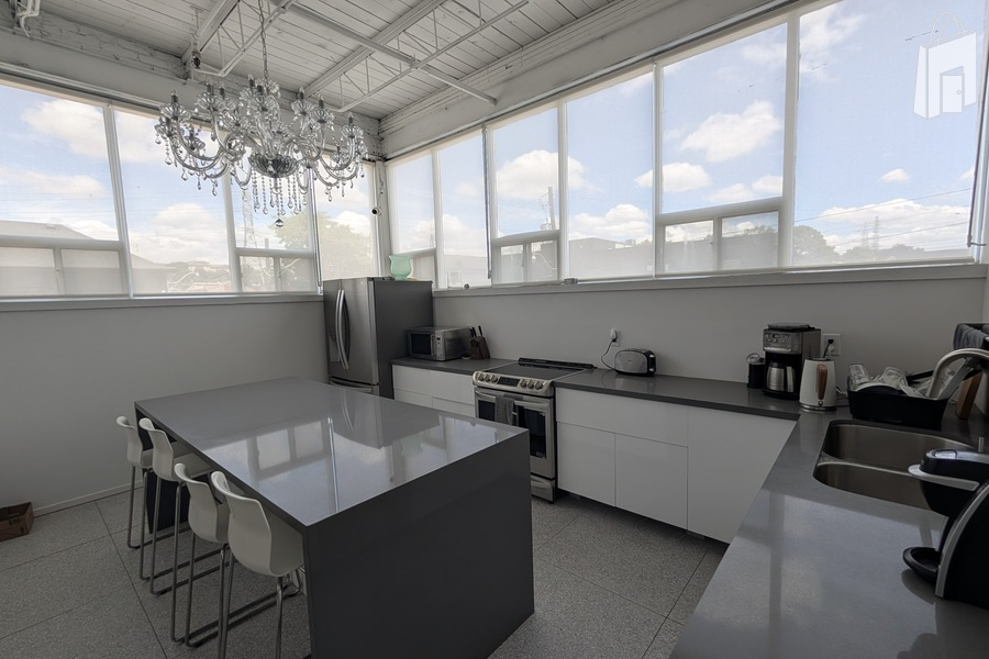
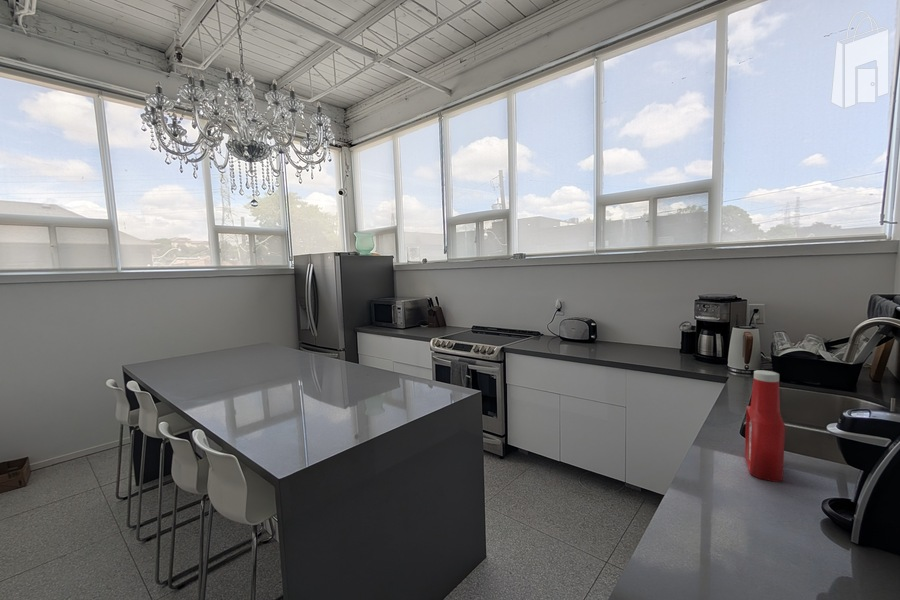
+ soap bottle (764, 420)
